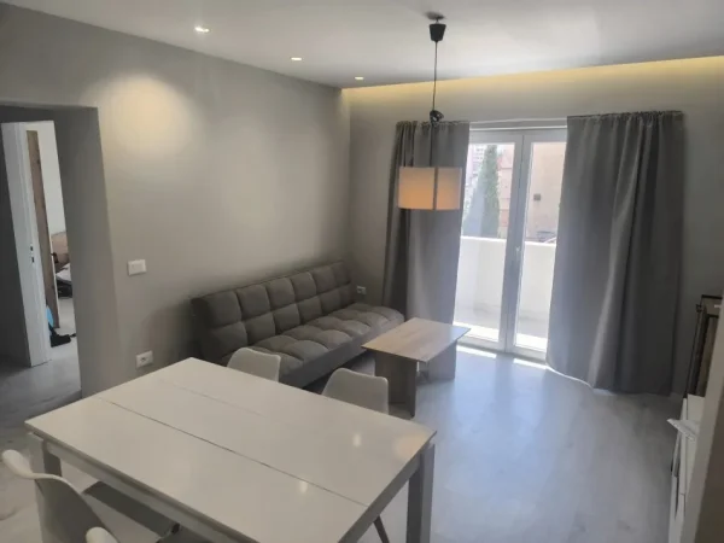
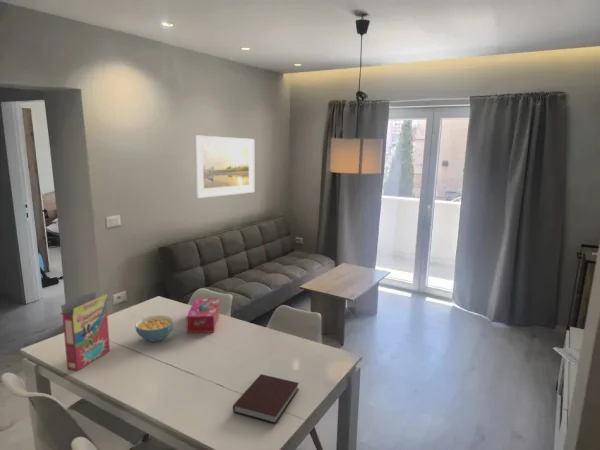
+ cereal box (88, 328)
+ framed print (227, 166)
+ tissue box (204, 314)
+ cereal bowl (155, 330)
+ notebook (267, 396)
